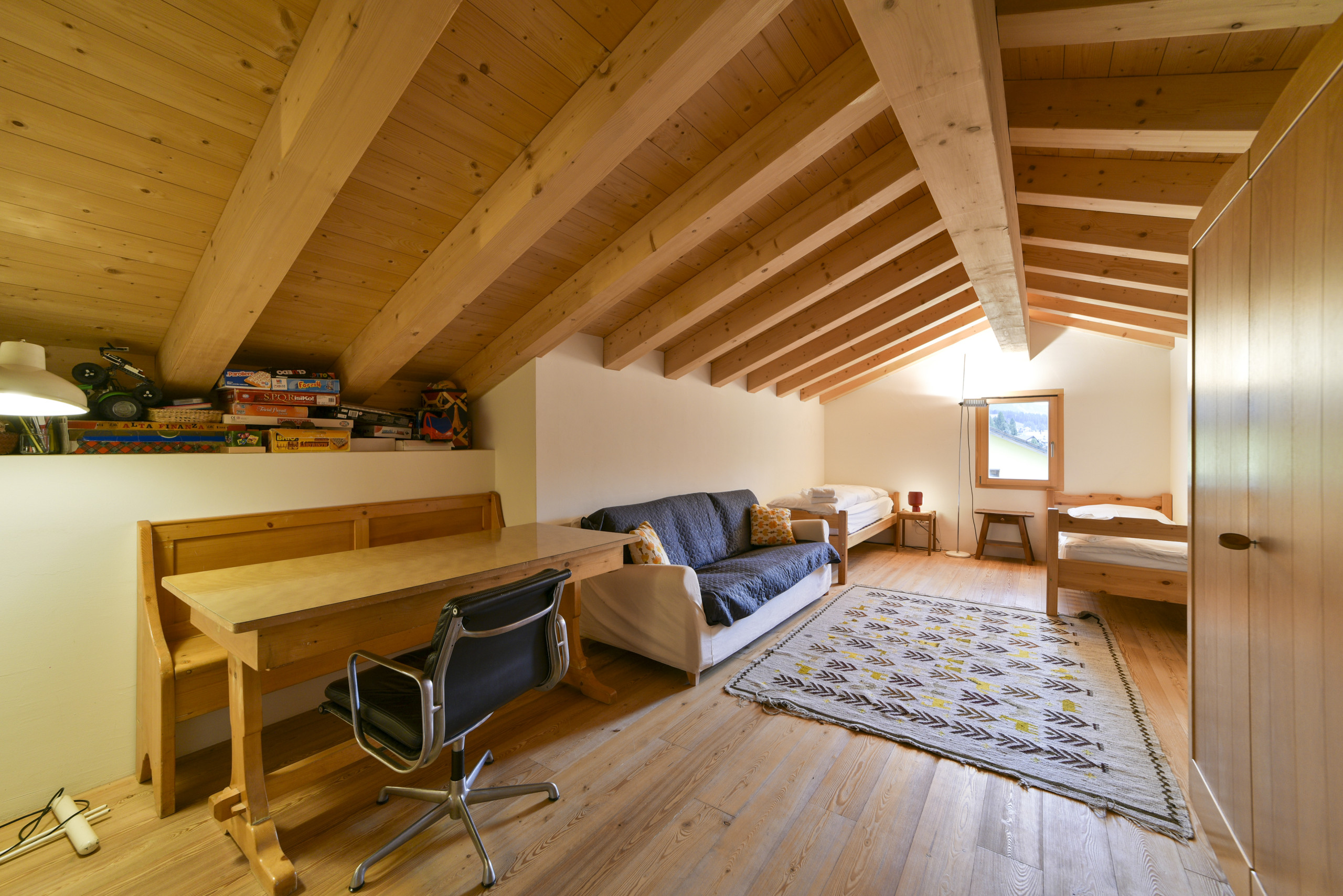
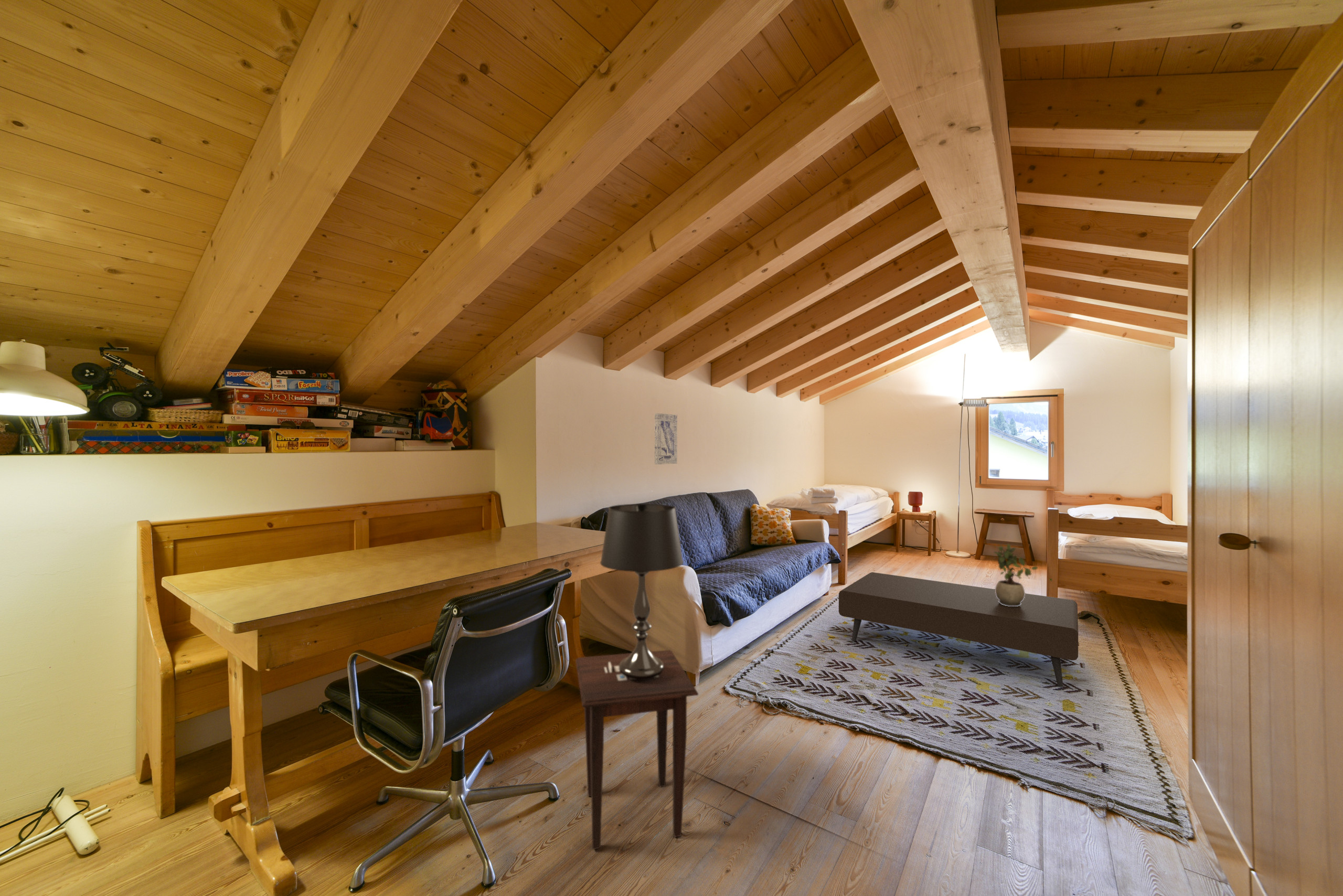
+ side table (657, 740)
+ wall art (666, 439)
+ coffee table (955, 618)
+ table lamp (642, 591)
+ potted plant (1014, 575)
